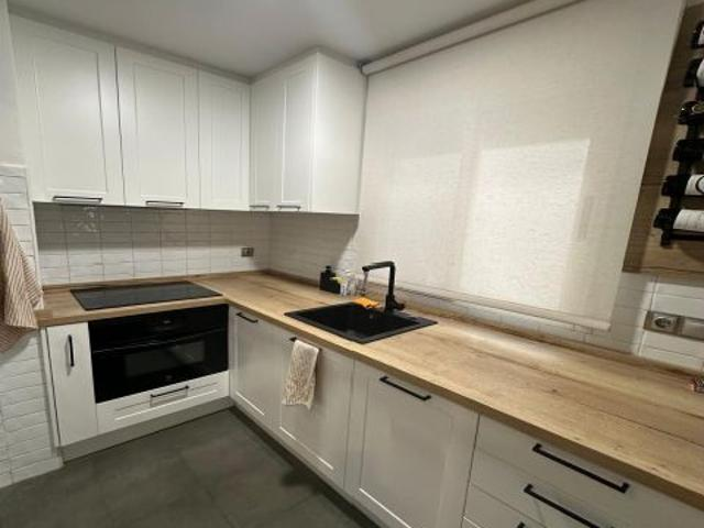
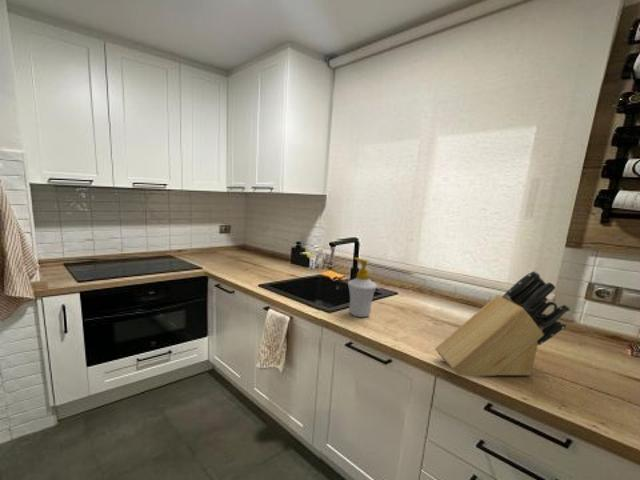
+ soap bottle (362, 287)
+ knife block (502, 320)
